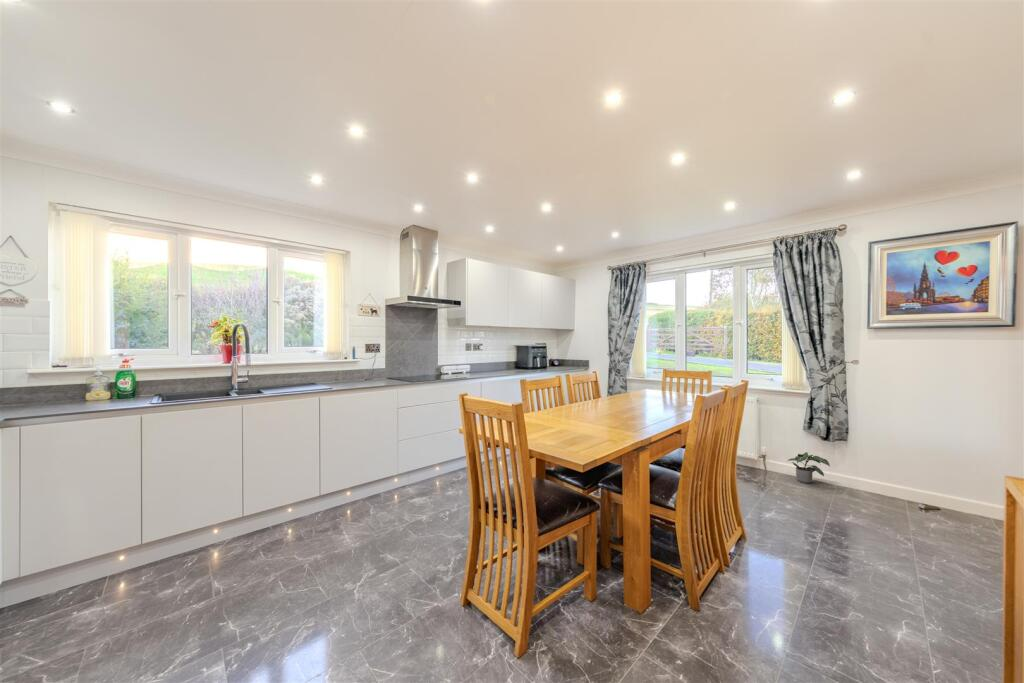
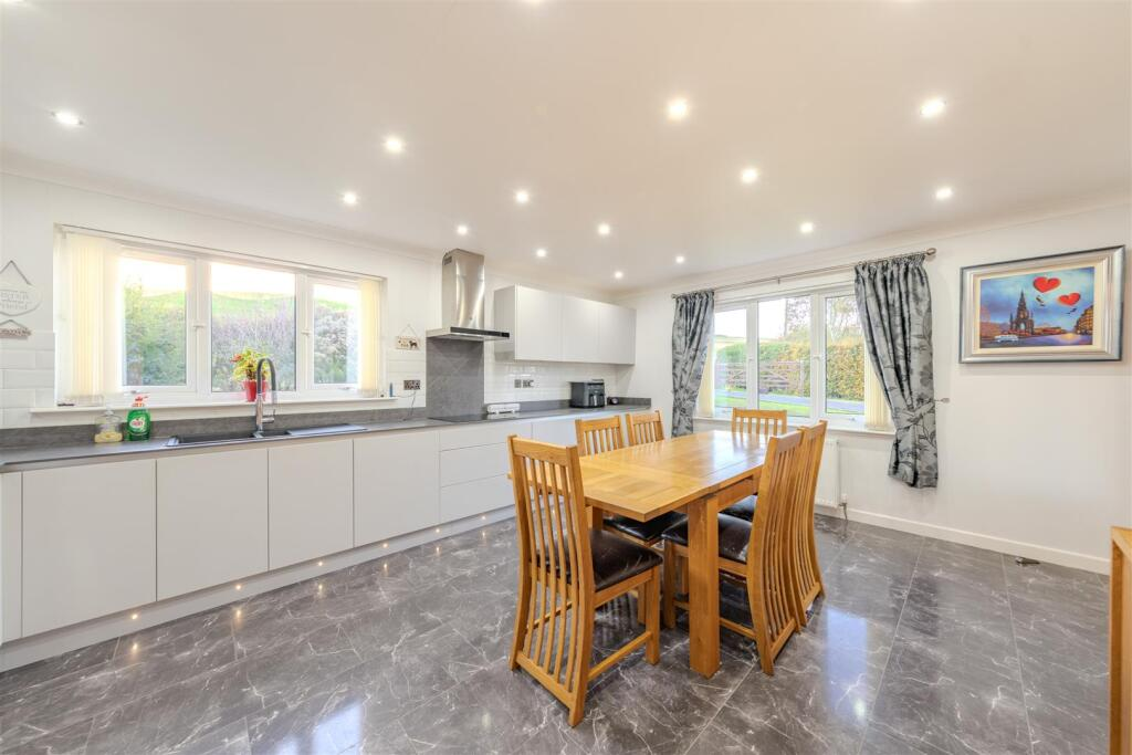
- potted plant (807, 467)
